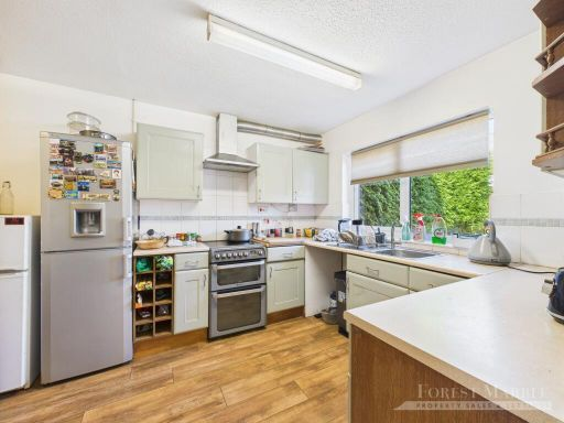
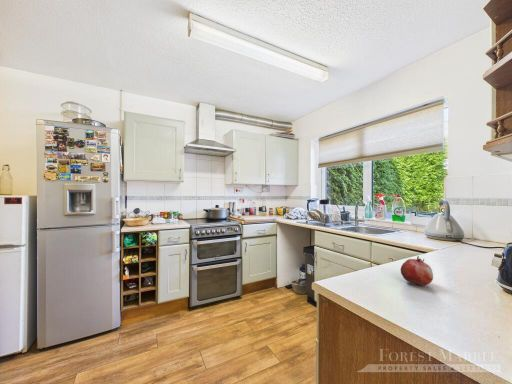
+ fruit (416, 269)
